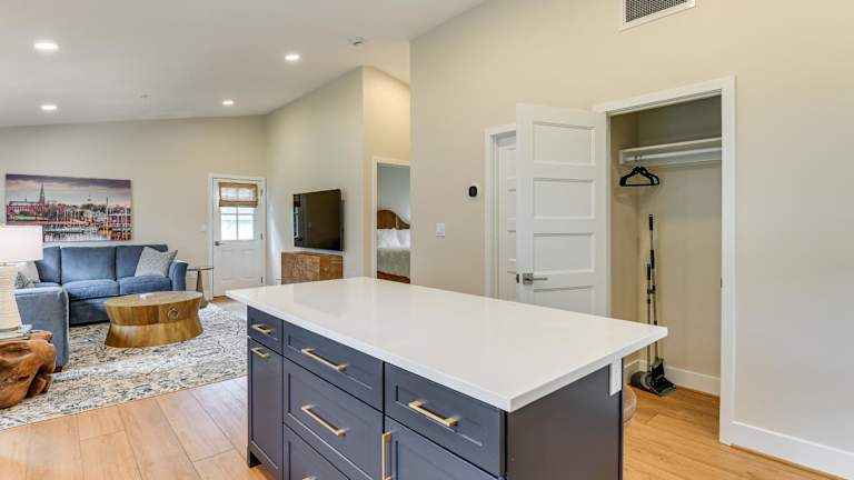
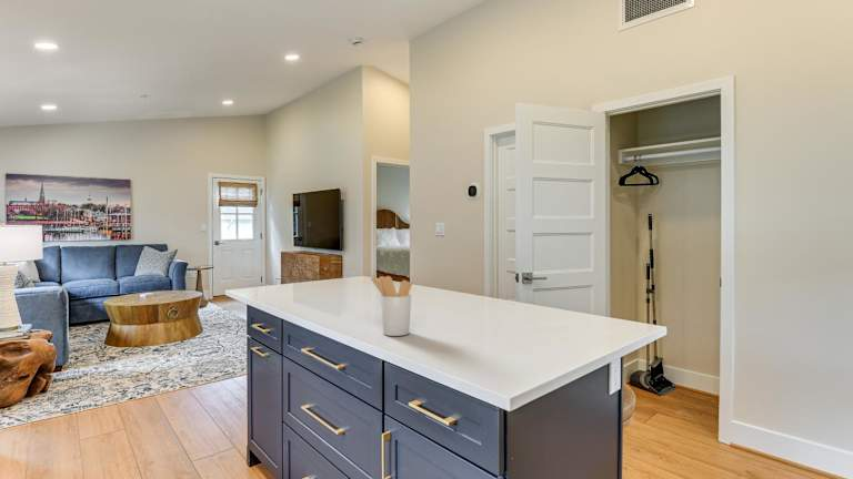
+ utensil holder (391, 303)
